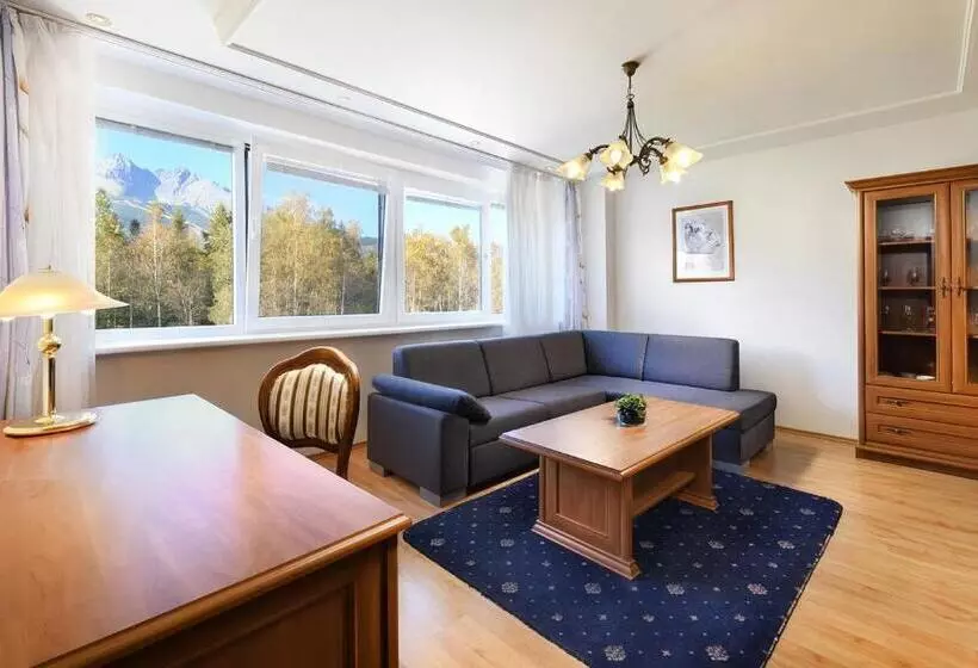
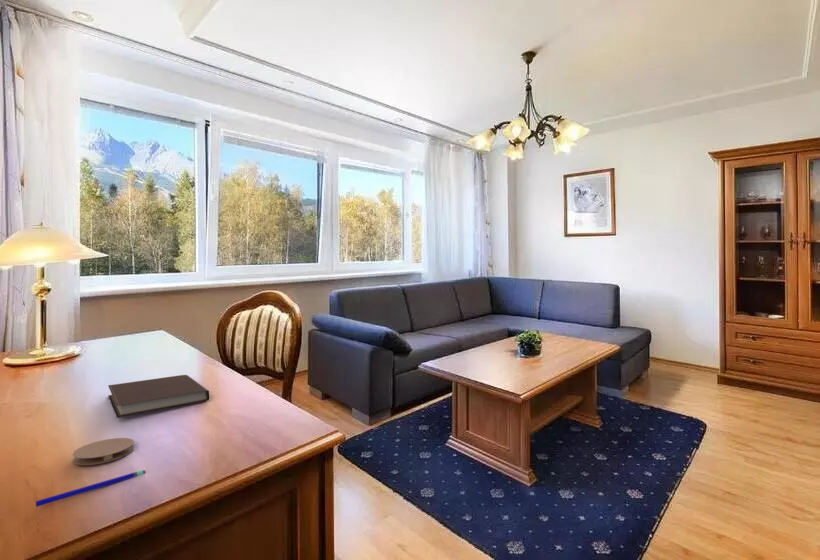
+ coaster (104, 450)
+ pen (94, 486)
+ notebook (157, 392)
